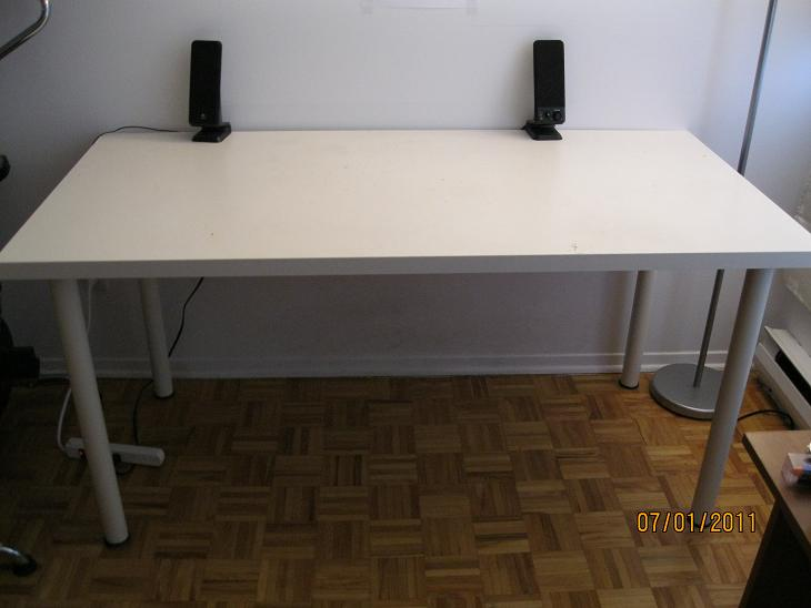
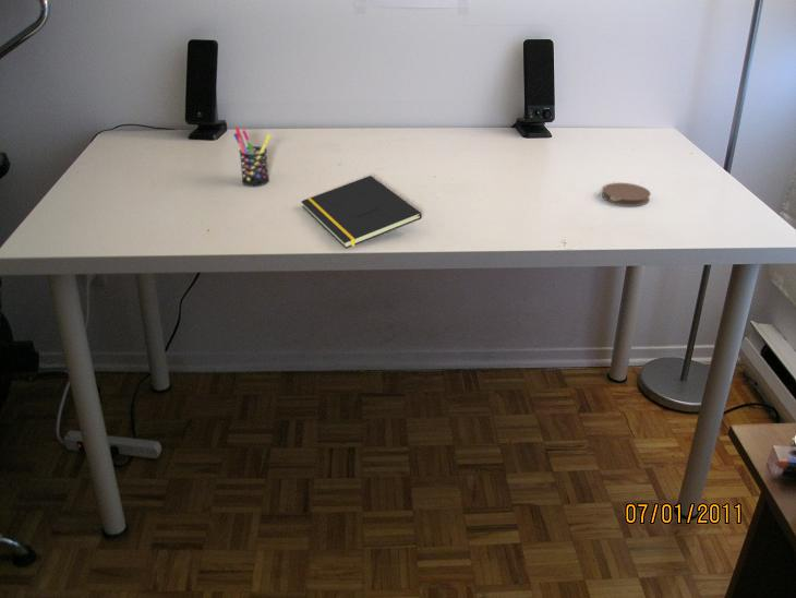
+ coaster (626, 194)
+ pen holder (251, 155)
+ notepad (359, 210)
